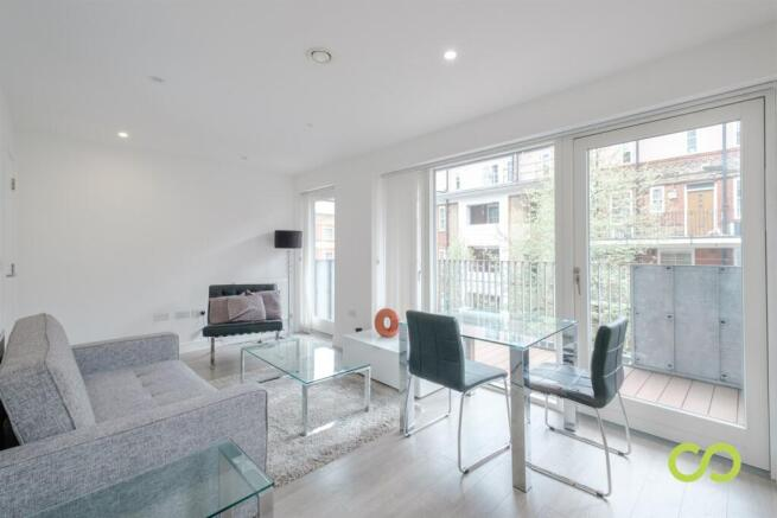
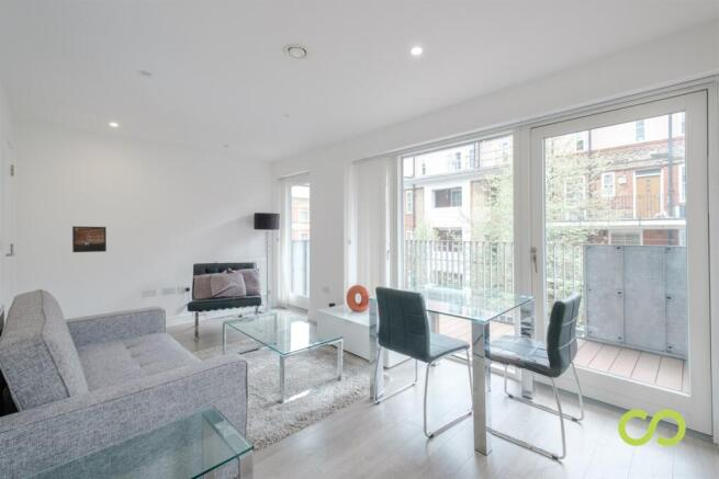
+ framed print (89, 239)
